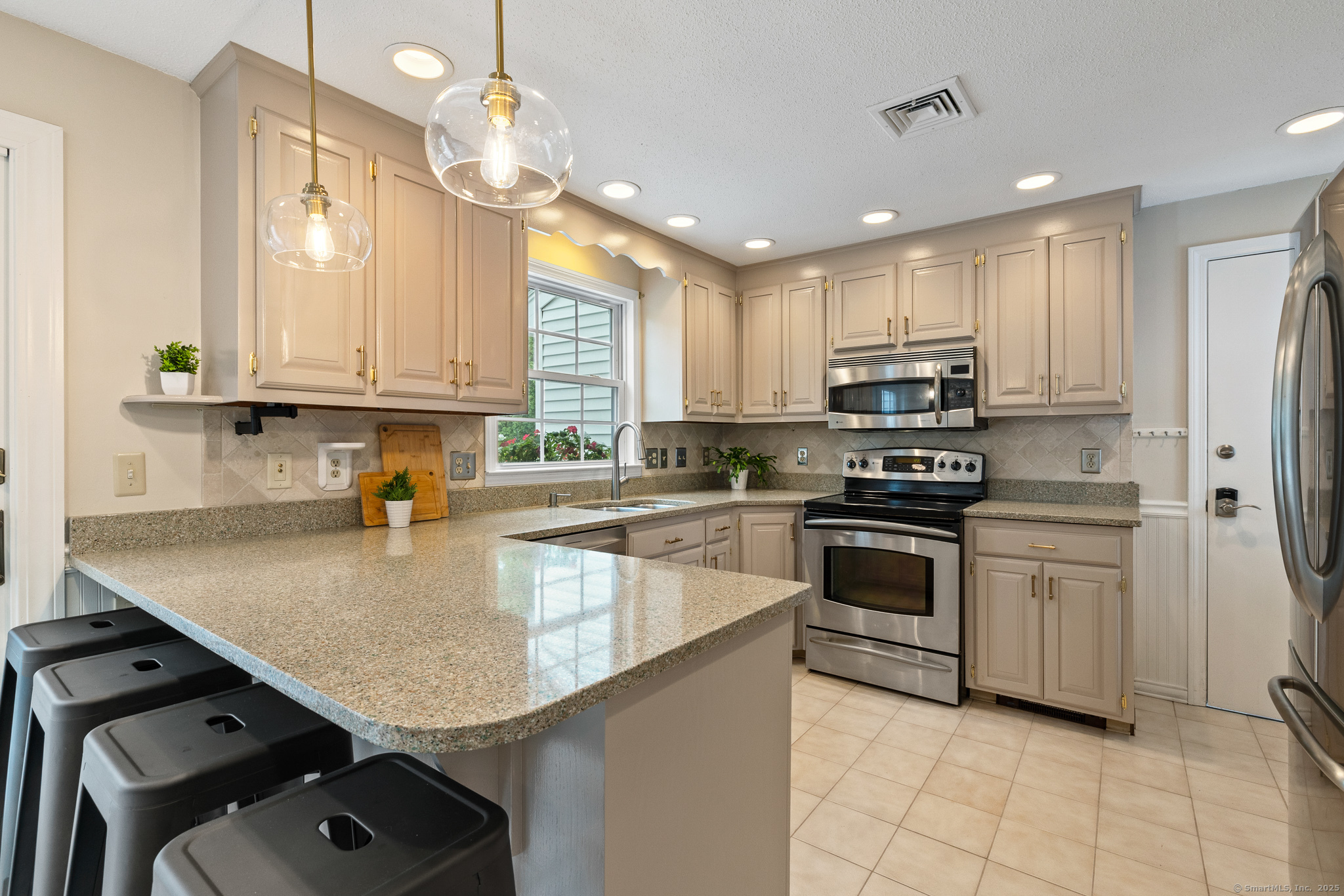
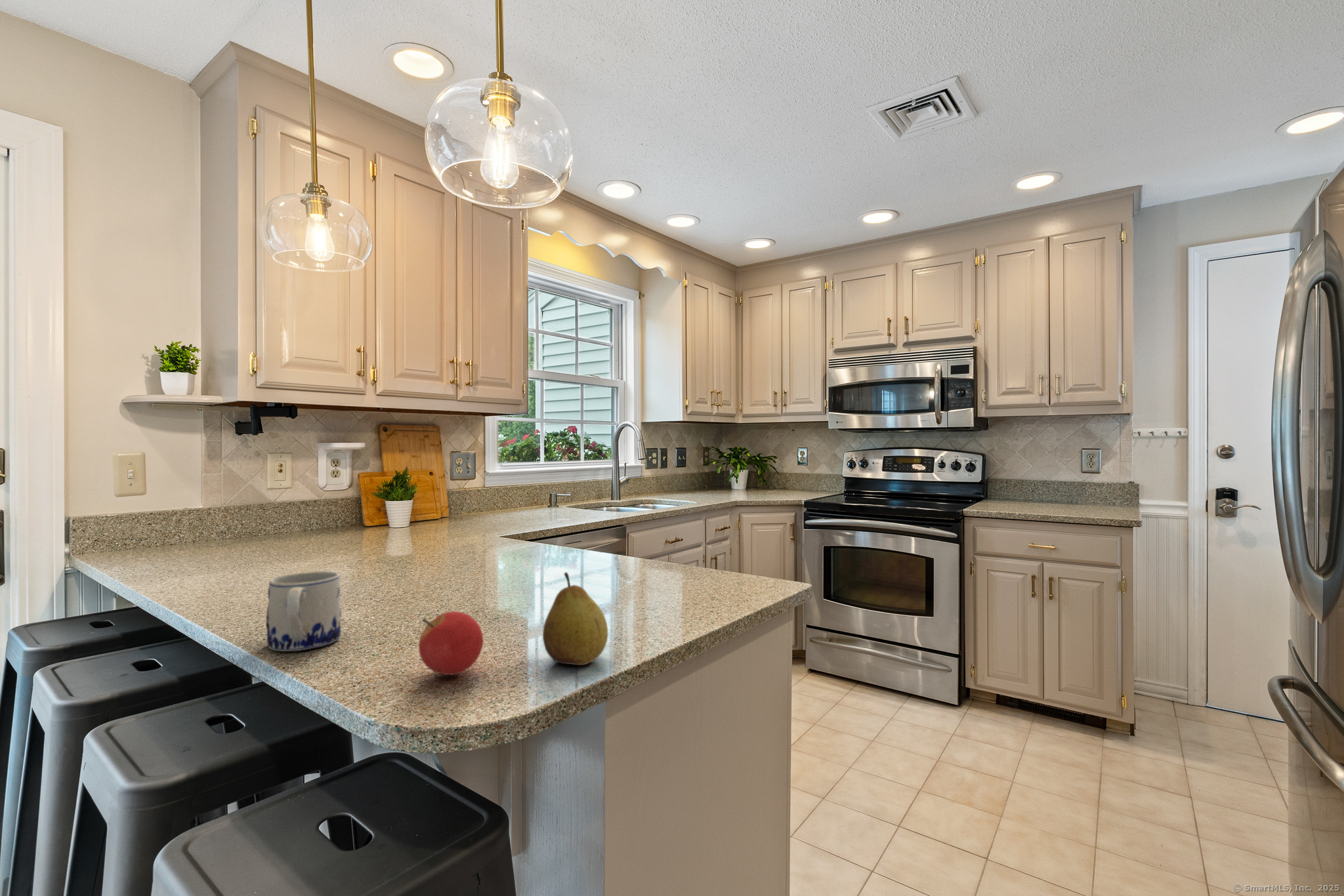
+ fruit (451, 643)
+ fruit (576, 617)
+ mug (304, 611)
